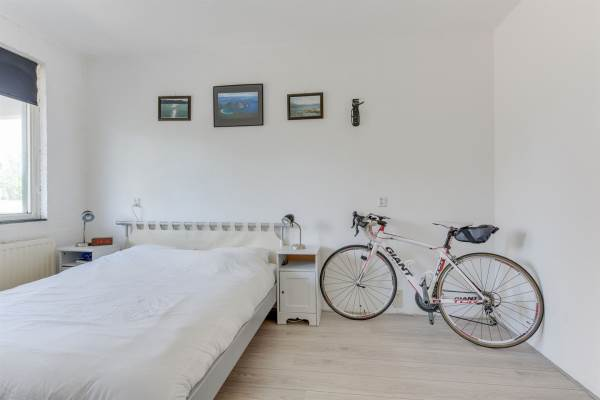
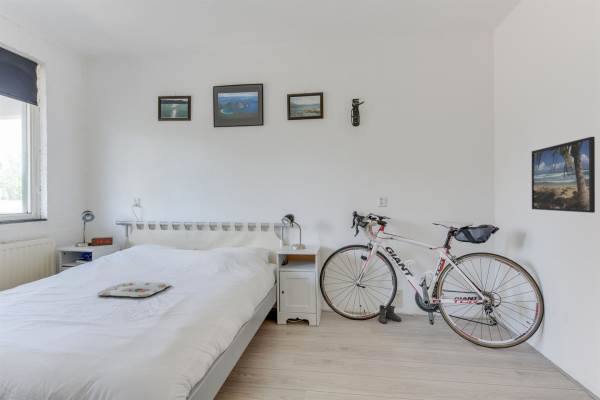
+ boots (387, 313)
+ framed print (559, 177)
+ serving tray (135, 289)
